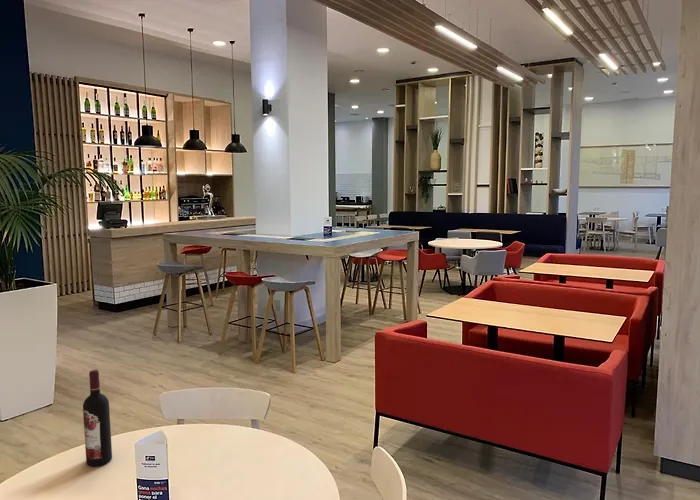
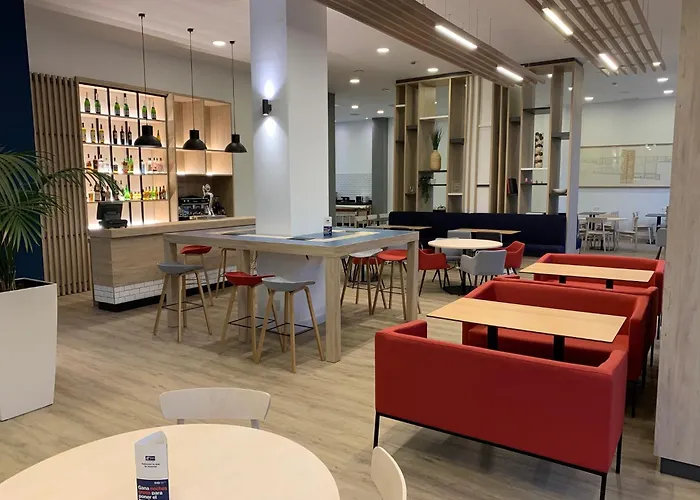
- wine bottle (96, 416)
